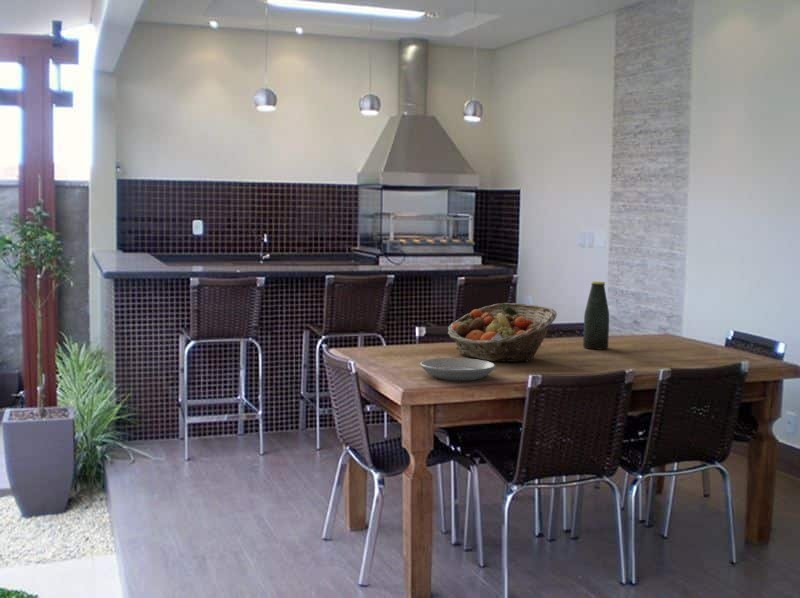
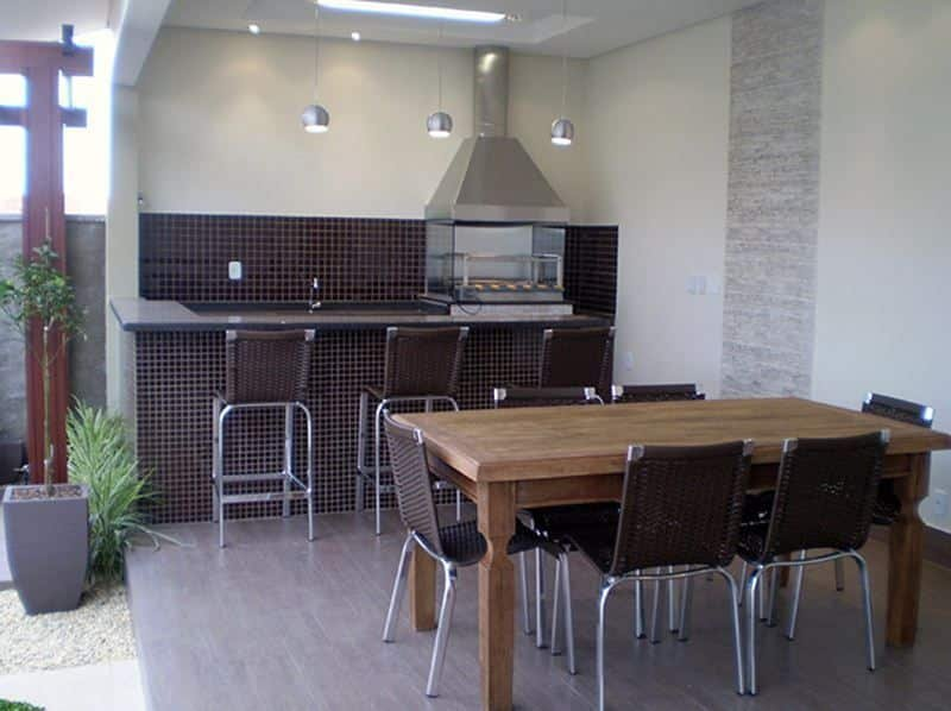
- bottle (596, 314)
- fruit basket (501, 331)
- plate (457, 369)
